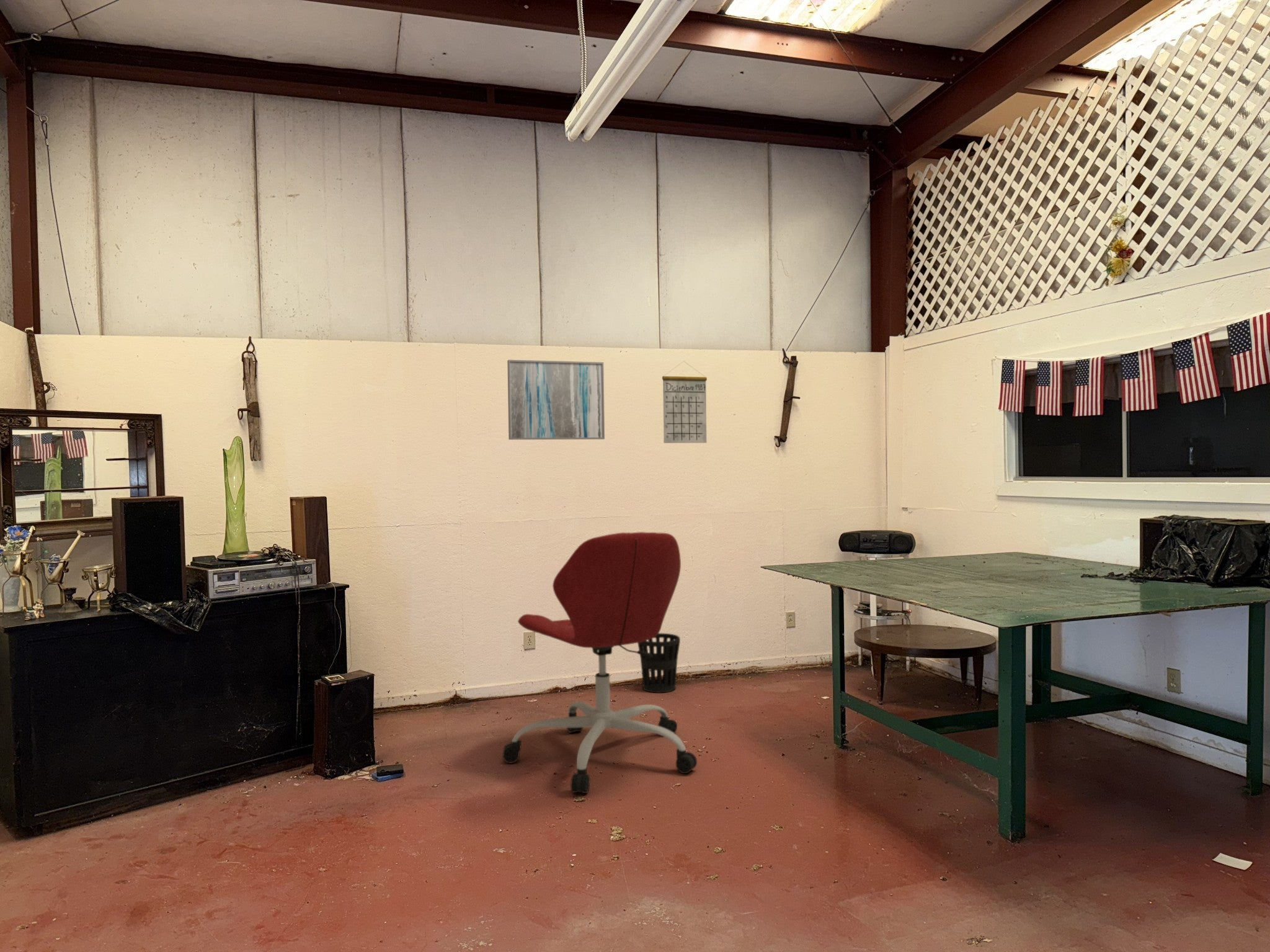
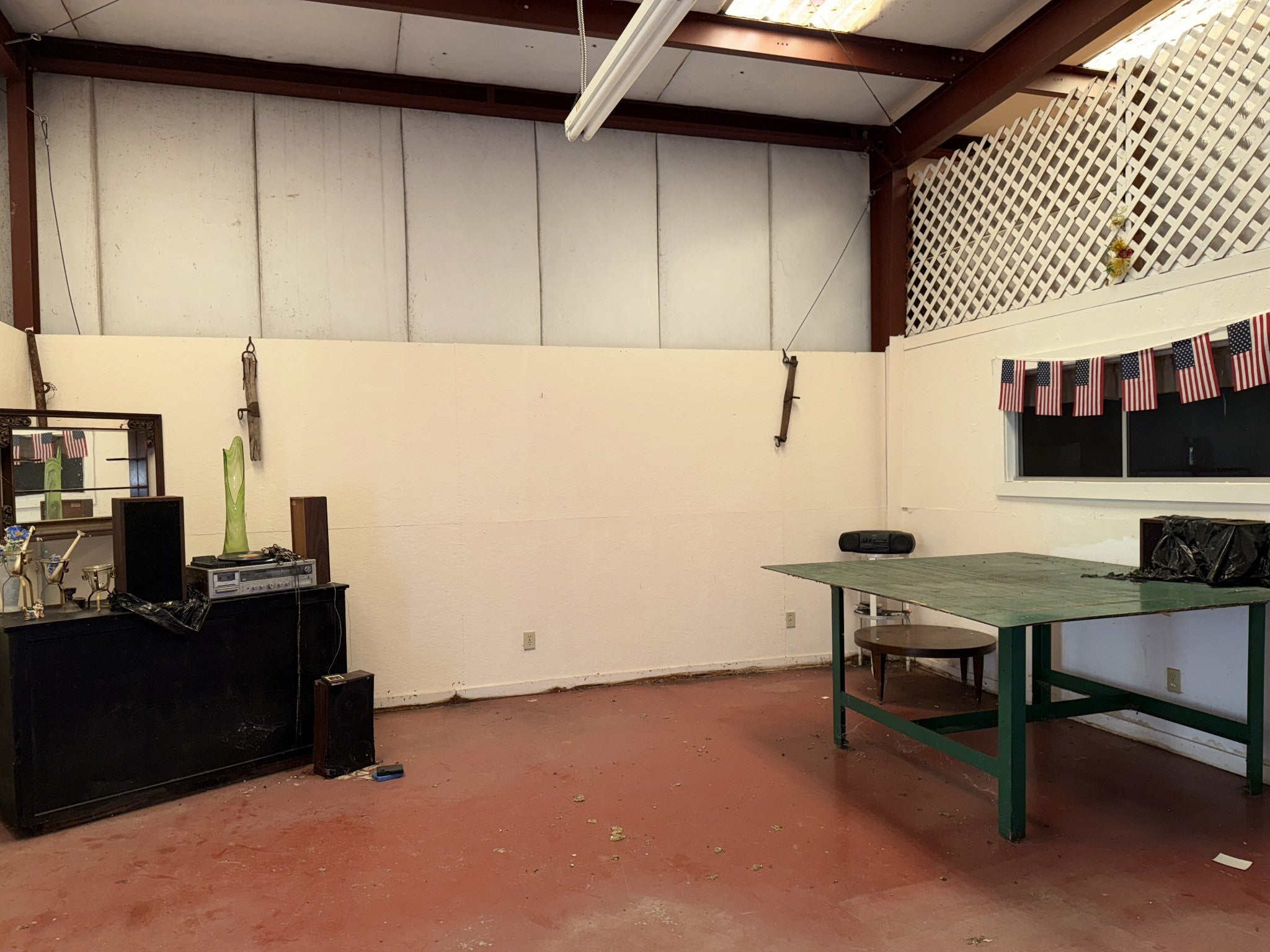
- calendar (685, 402)
- office chair (600, 640)
- wall art (556, 400)
- wastebasket (659, 663)
